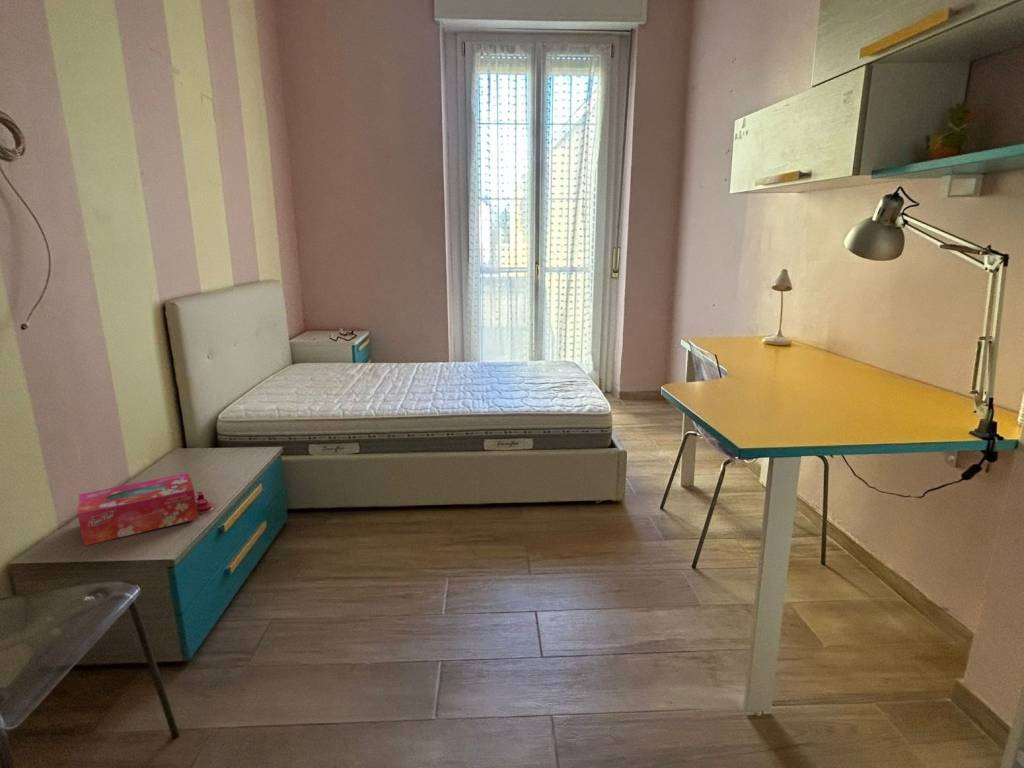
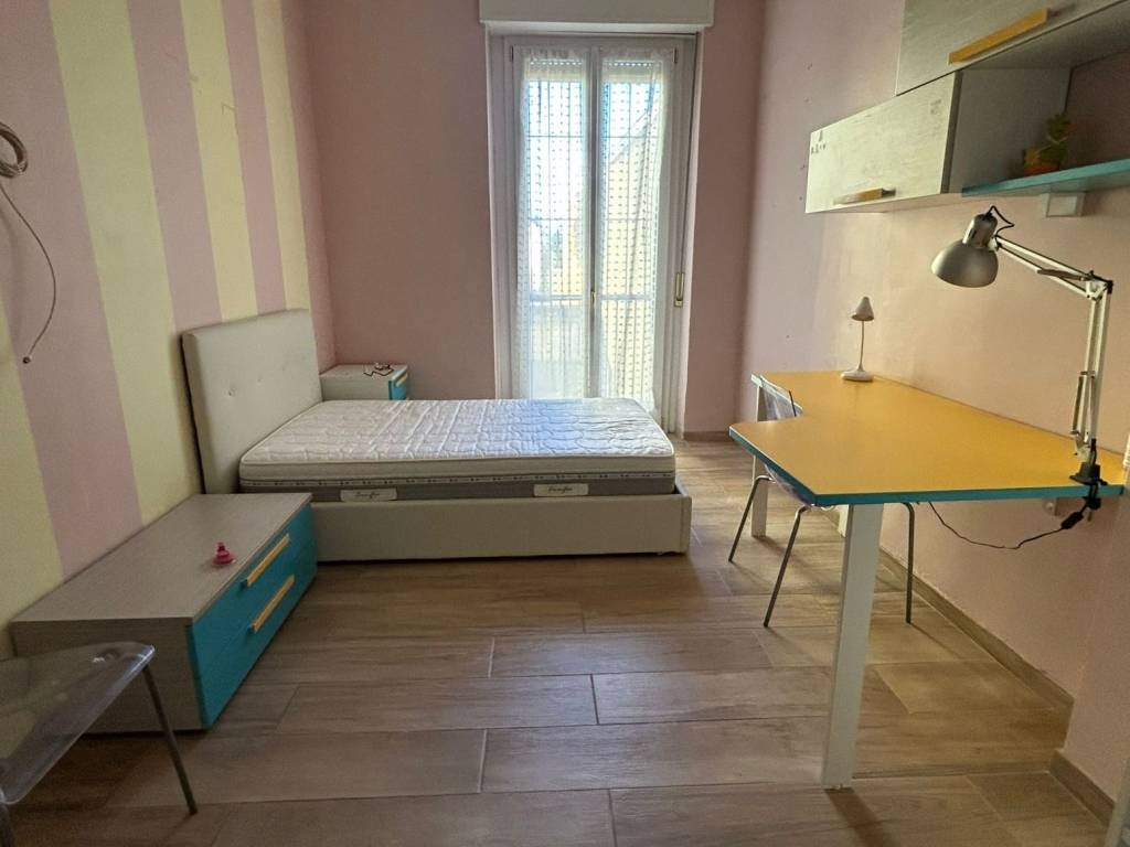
- tissue box (139, 506)
